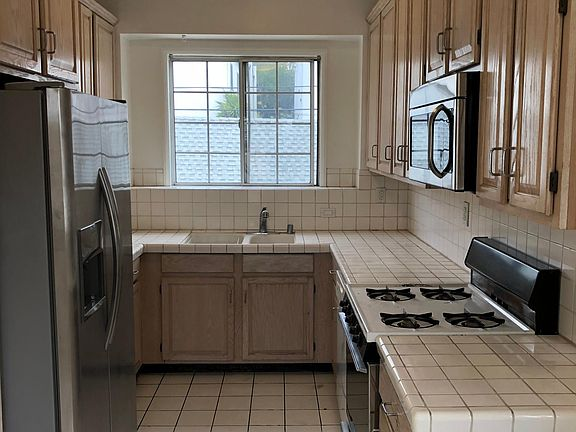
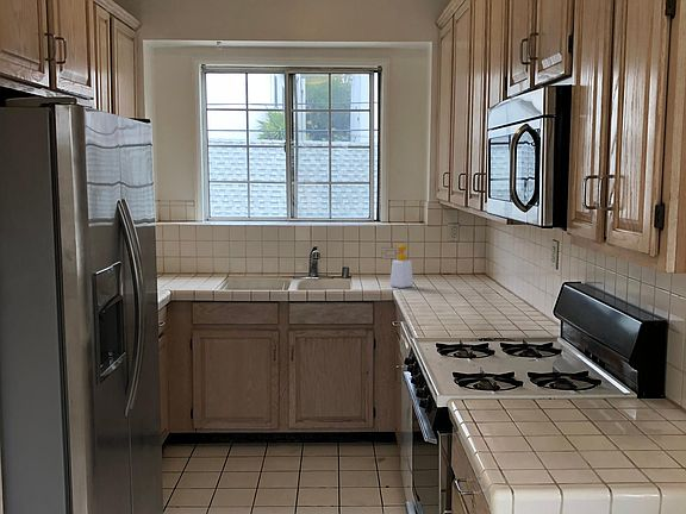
+ soap bottle (404, 265)
